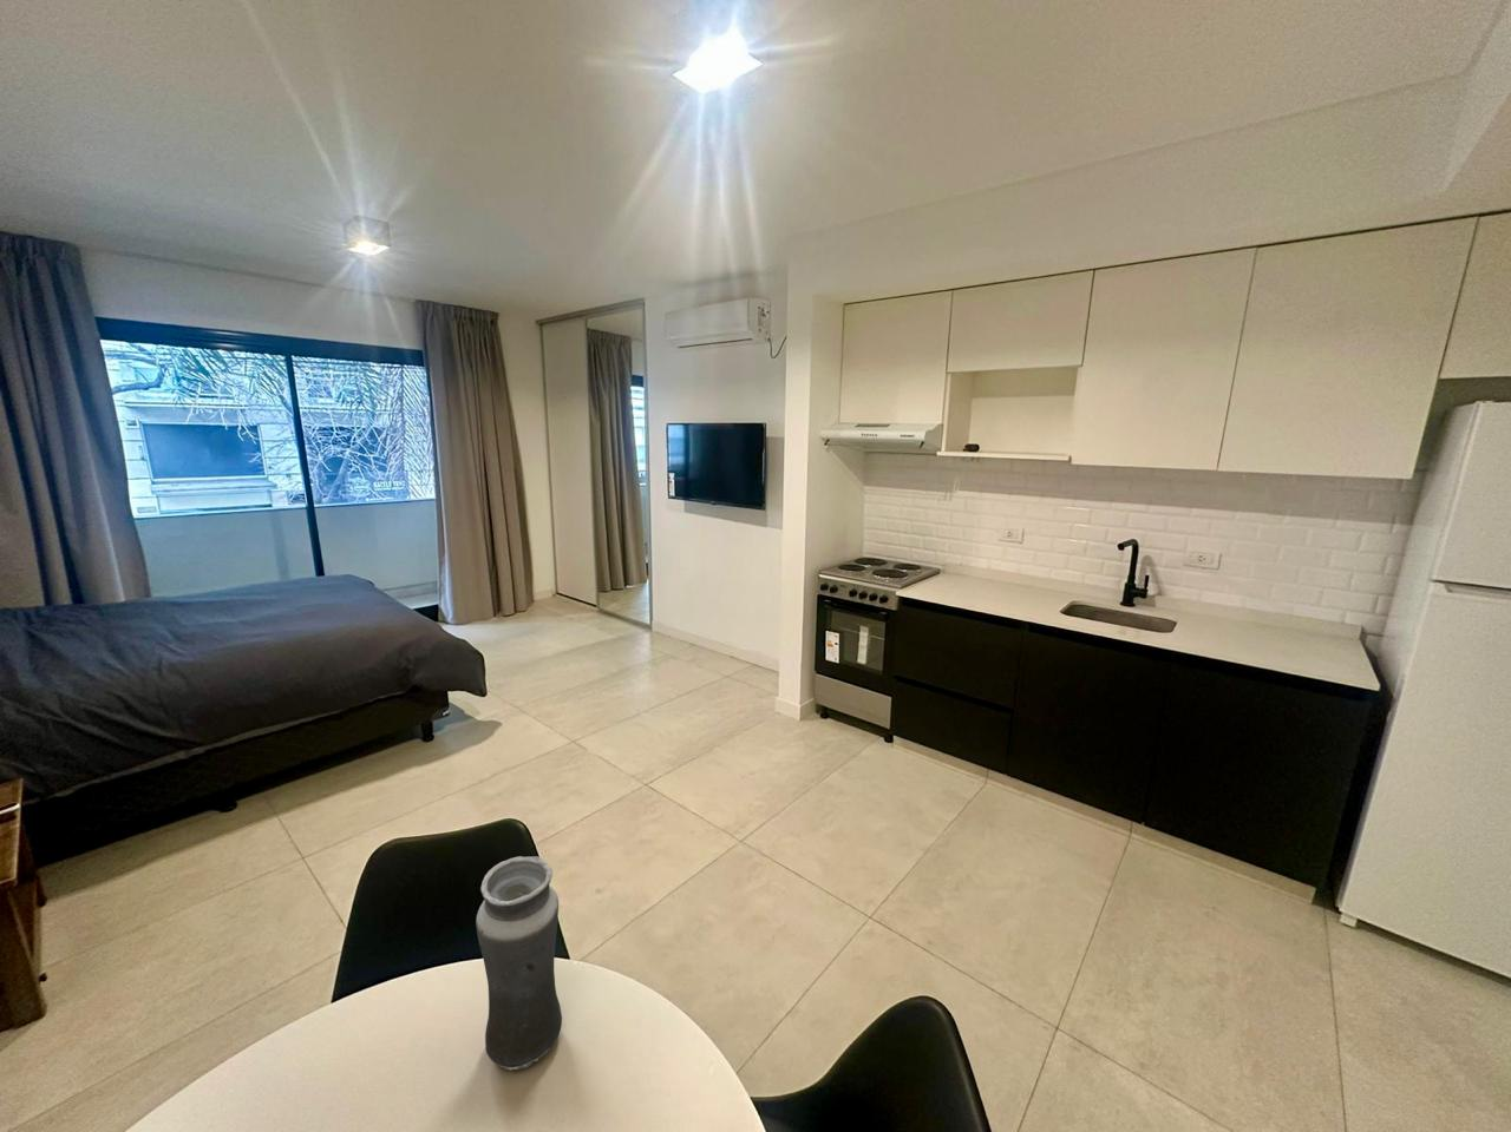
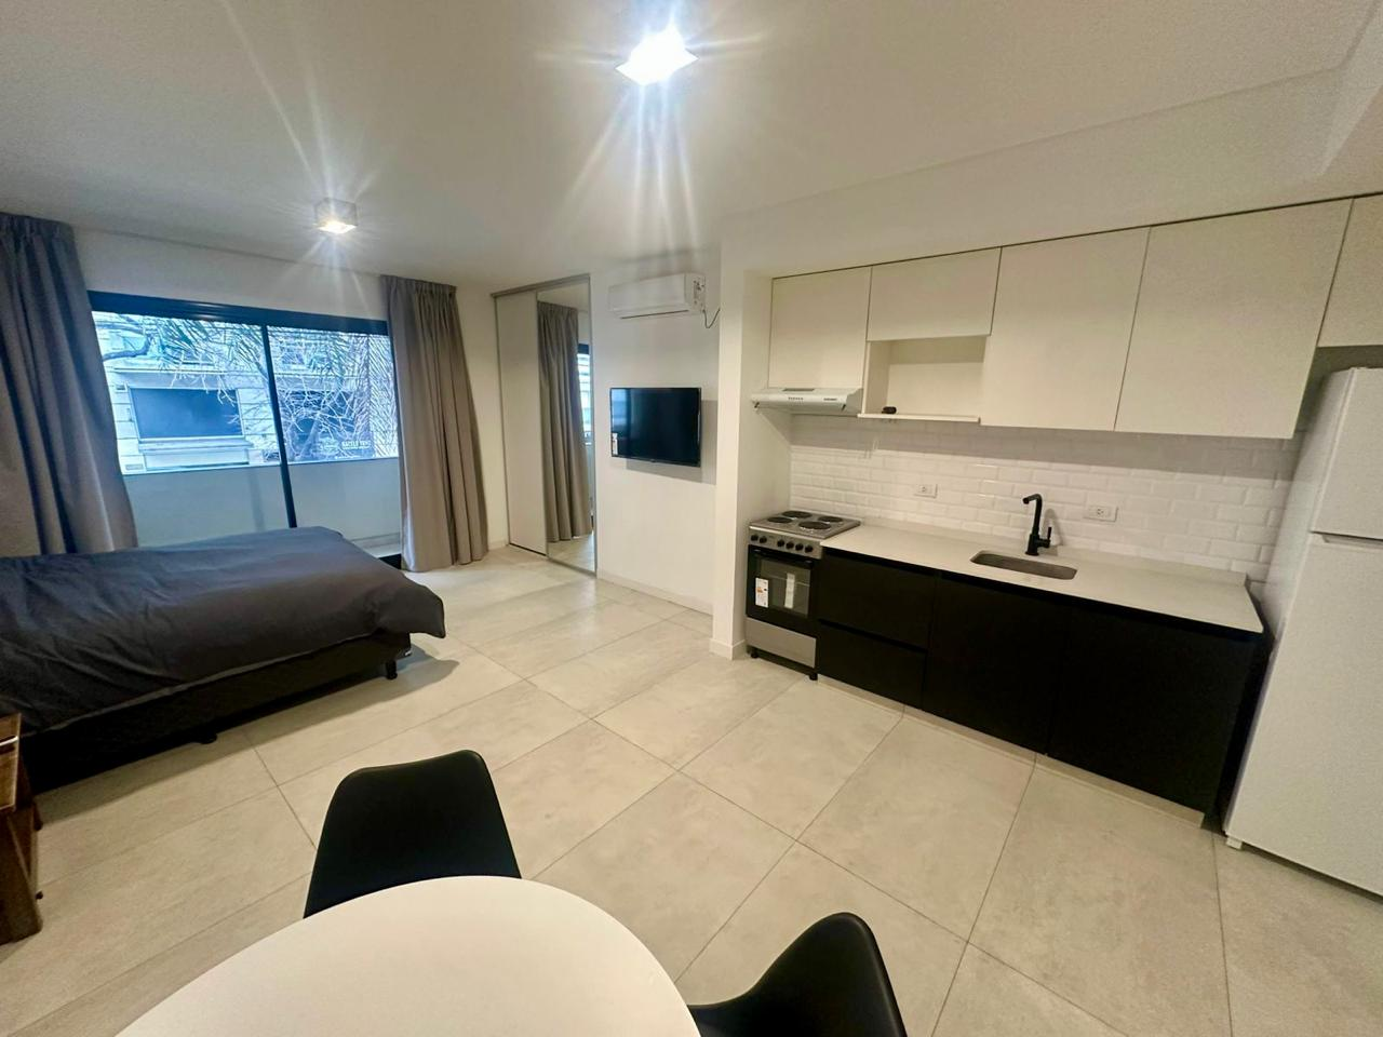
- vase (521, 962)
